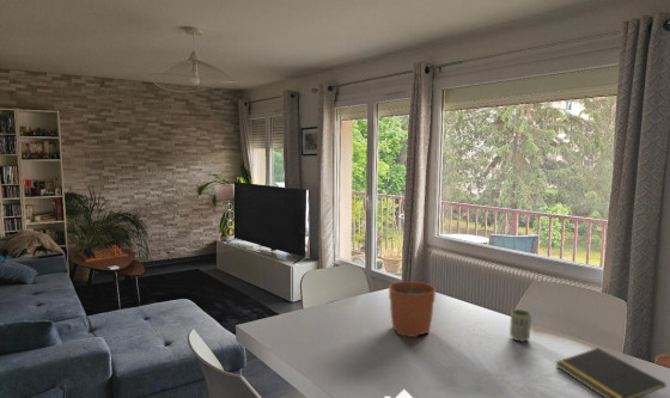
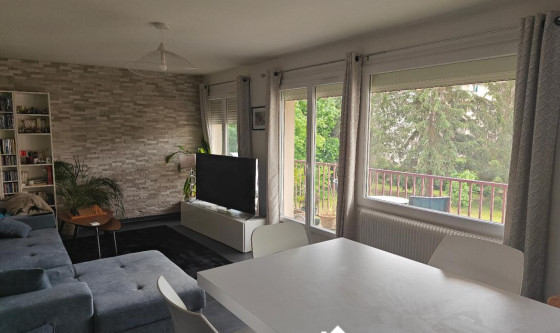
- notepad (605, 373)
- plant pot (412, 298)
- cup (520, 325)
